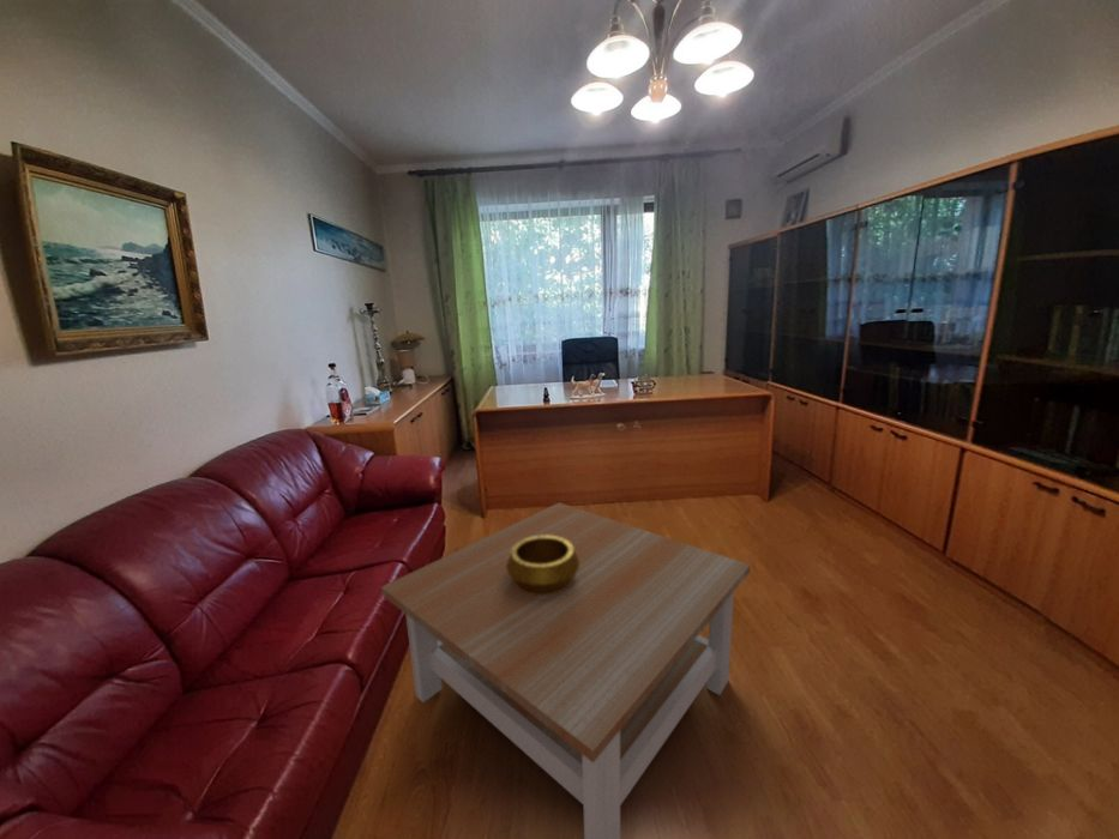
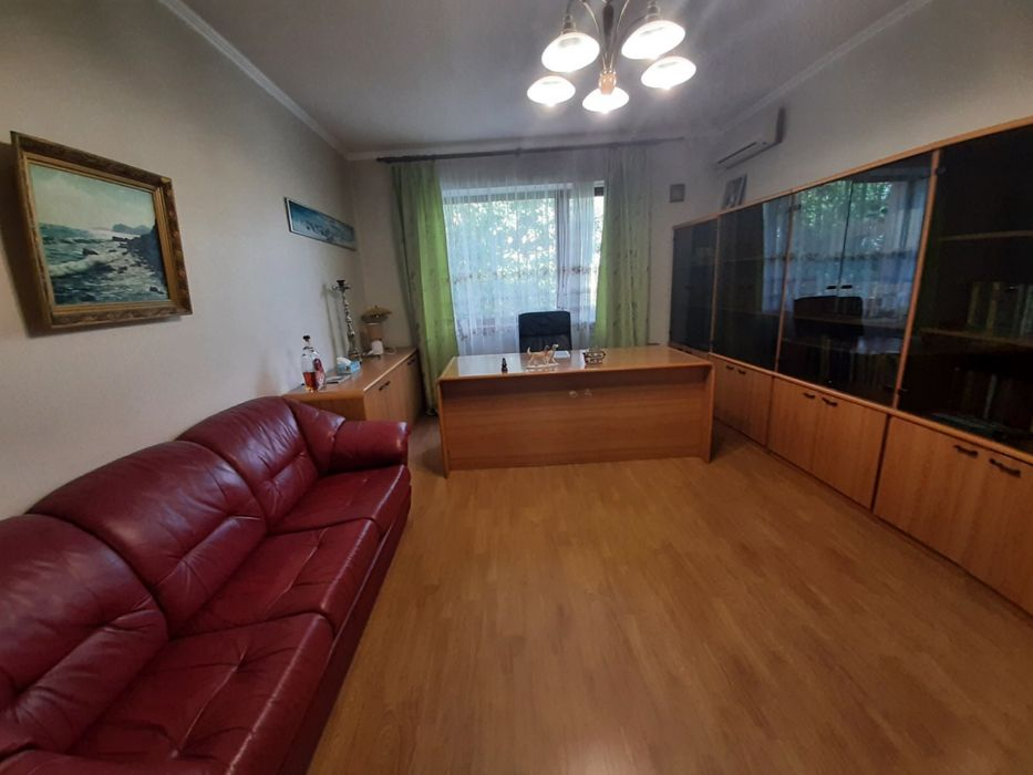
- decorative bowl (542, 562)
- coffee table (571, 634)
